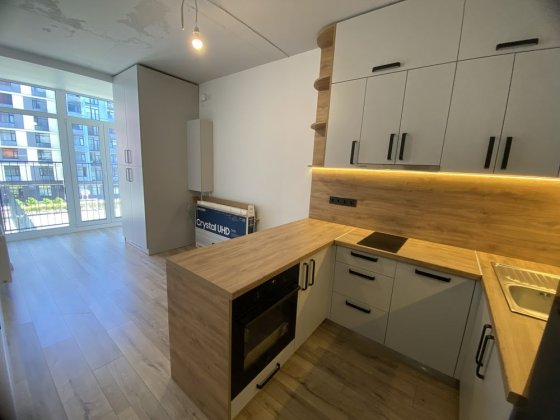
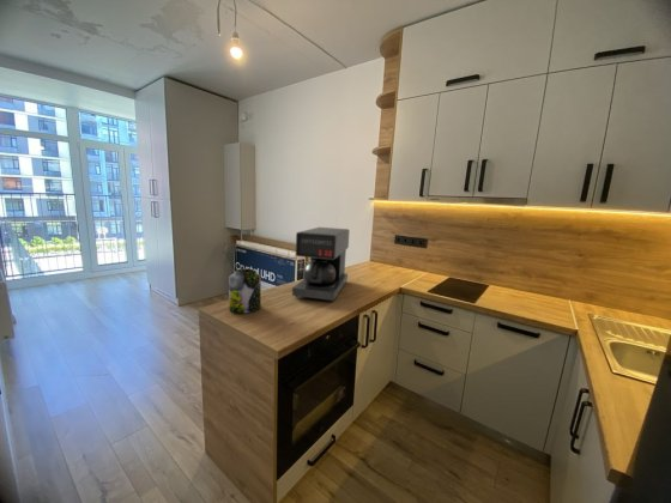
+ jar (244, 289)
+ coffee maker (324, 260)
